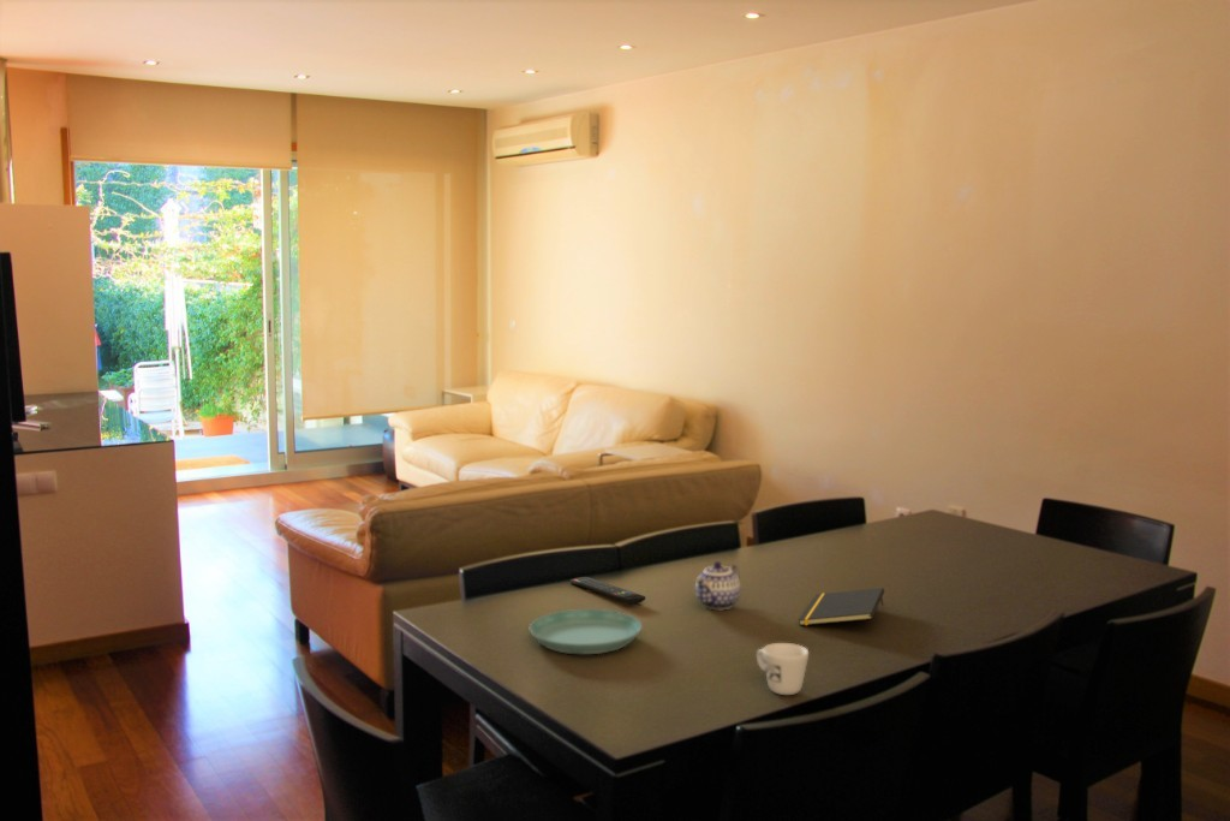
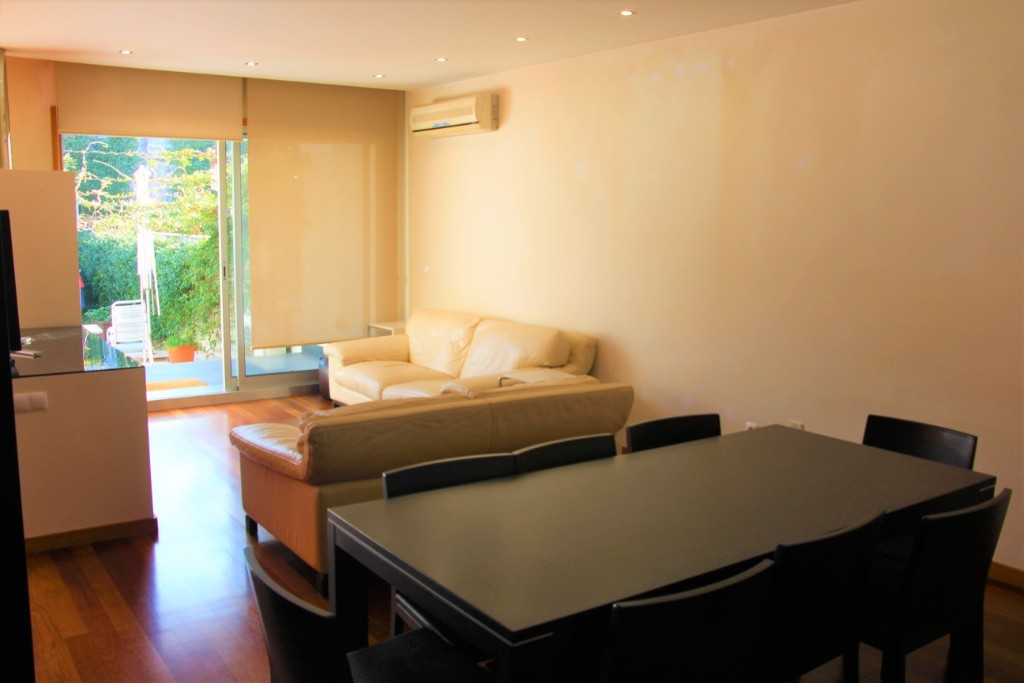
- remote control (605, 590)
- mug (778, 667)
- saucer (585, 632)
- notepad (842, 606)
- teapot (717, 583)
